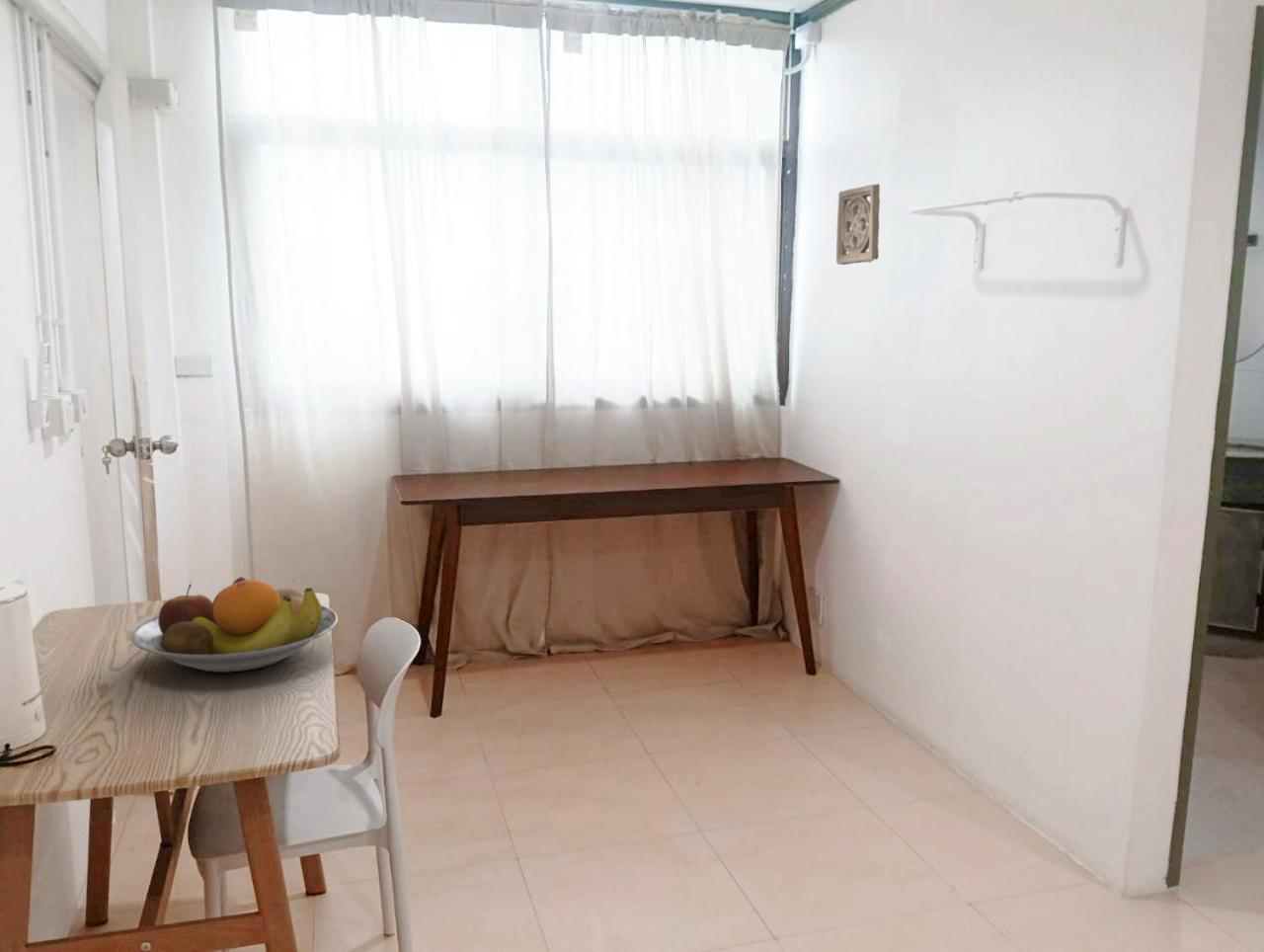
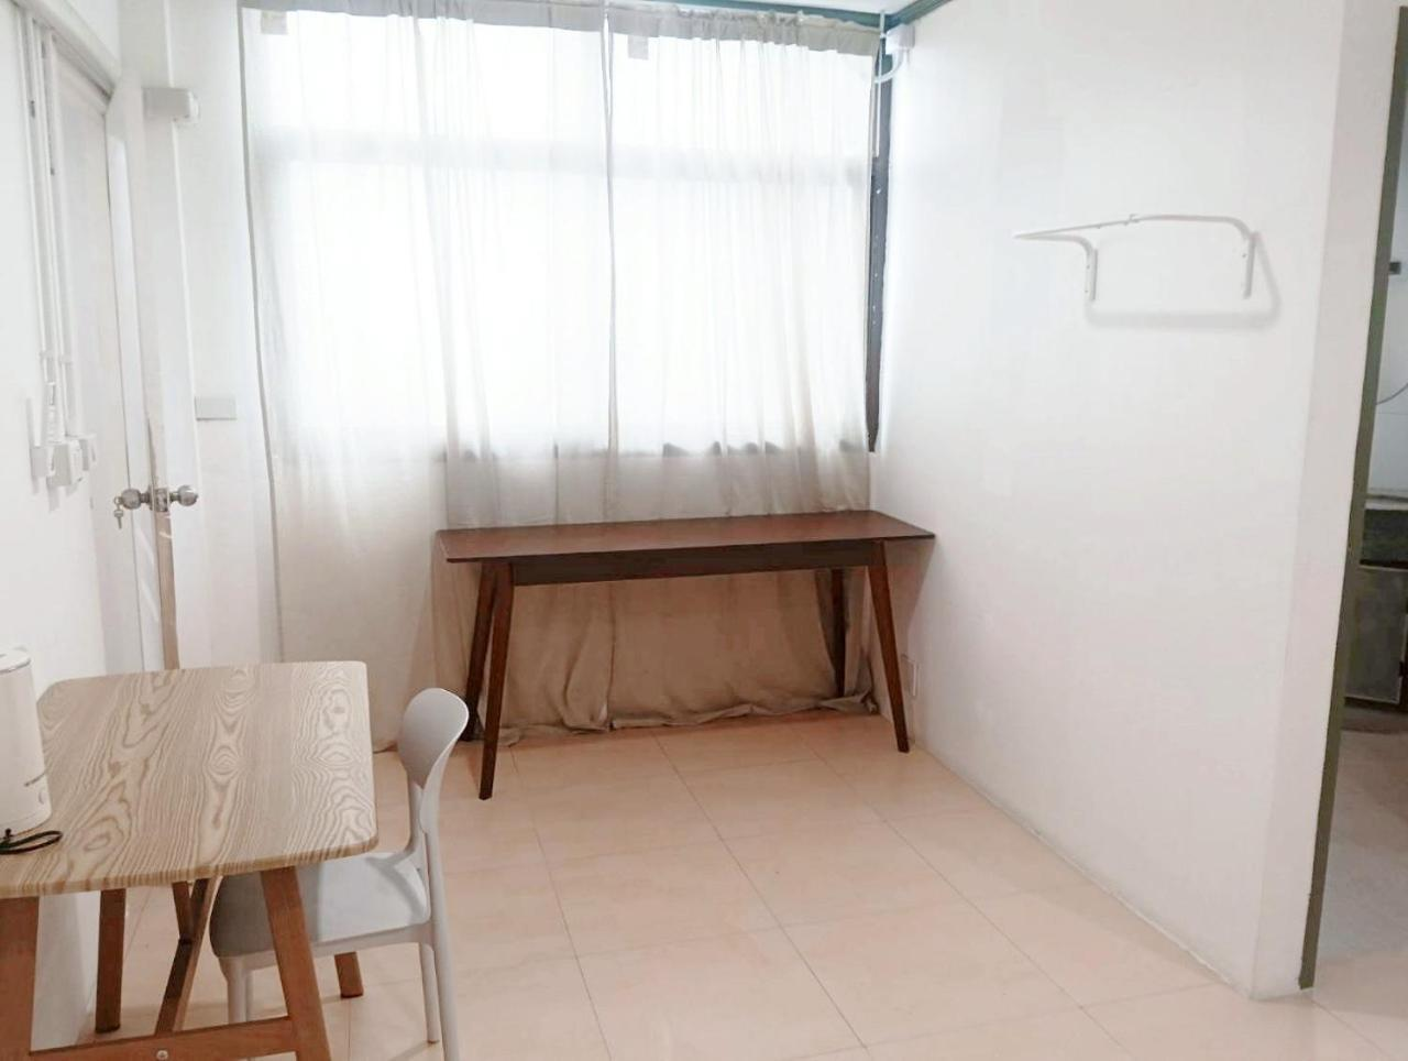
- wall ornament (857, 225)
- fruit bowl (237, 616)
